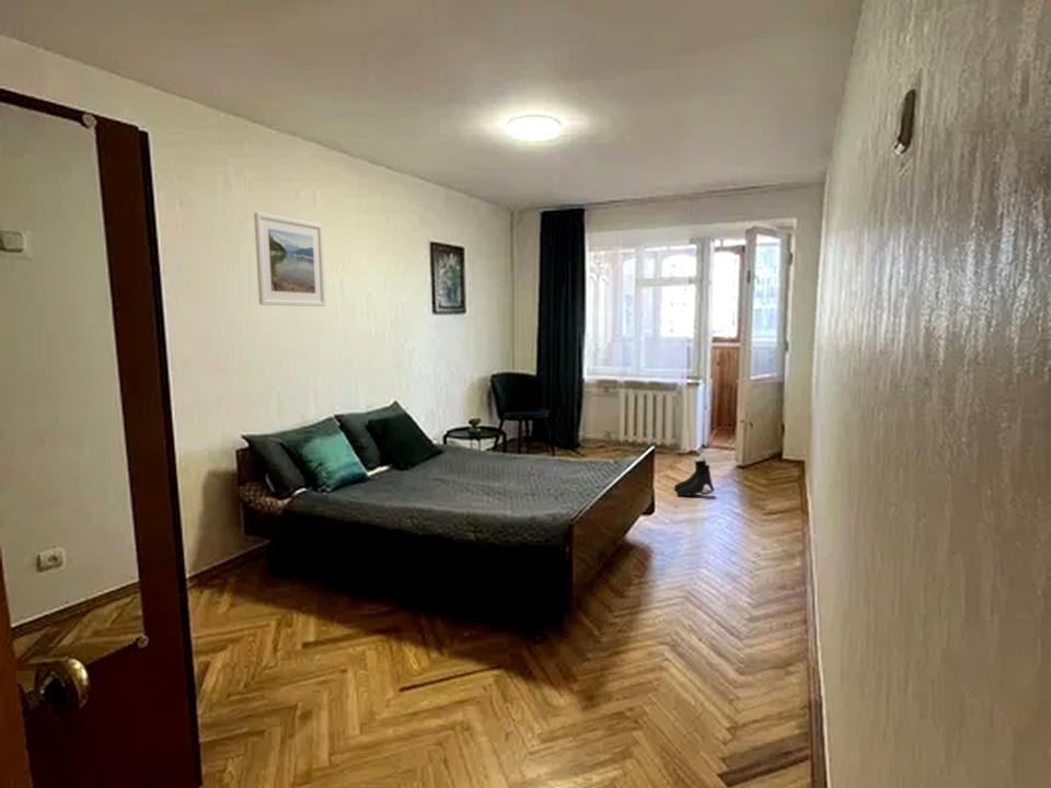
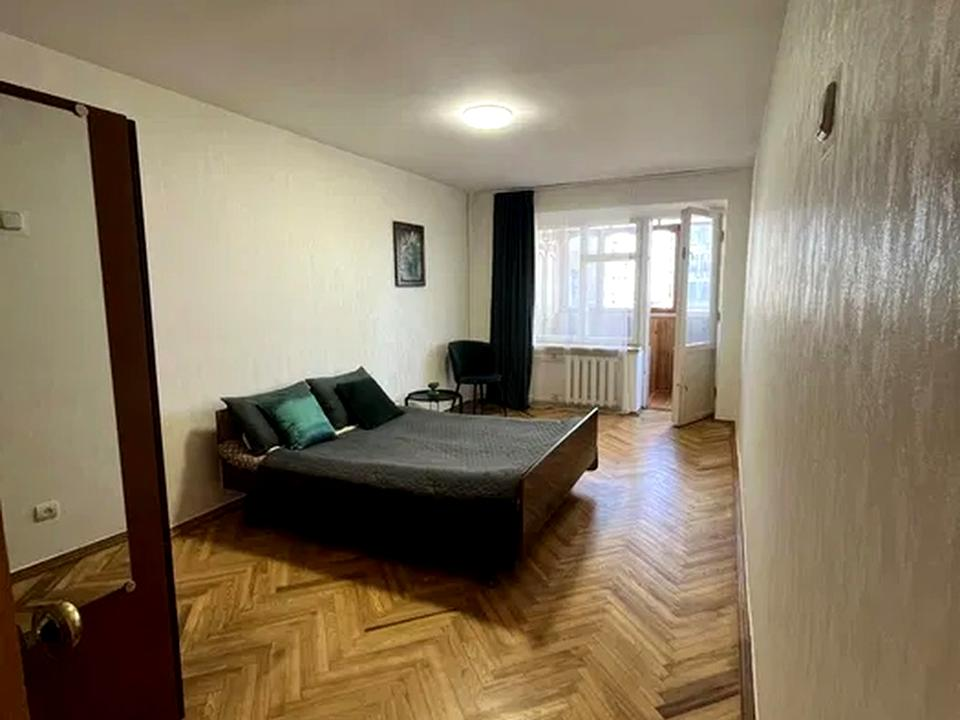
- boots (693, 476)
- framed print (291, 262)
